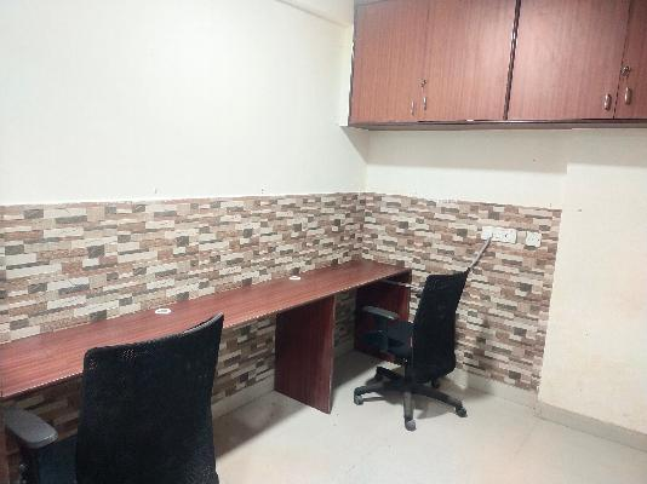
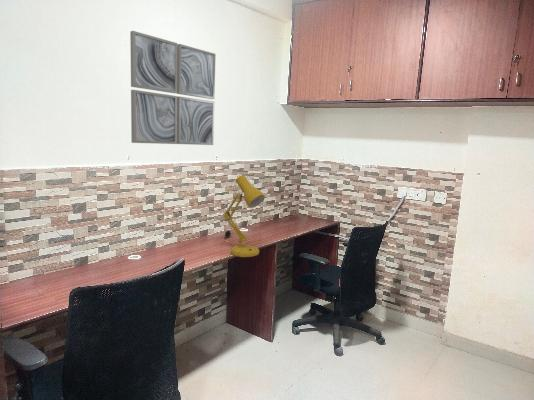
+ desk lamp (235, 209)
+ wall art (176, 96)
